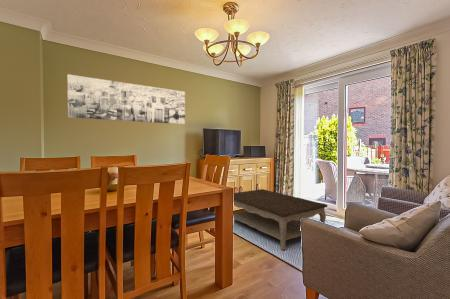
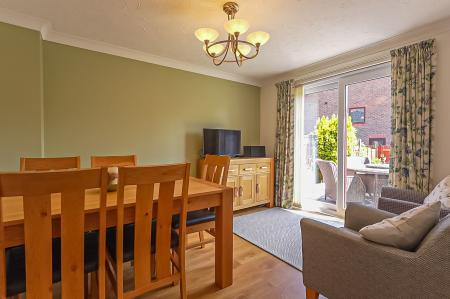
- wall art (134, 102)
- coffee table (270, 213)
